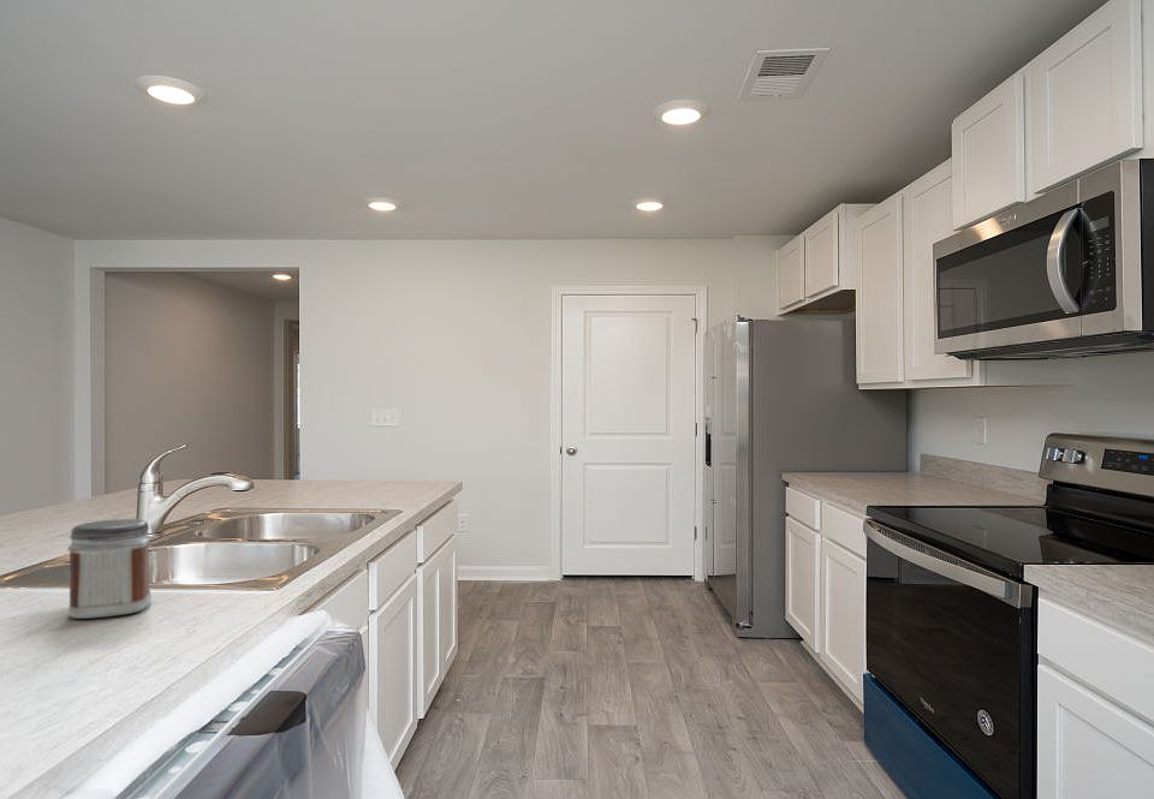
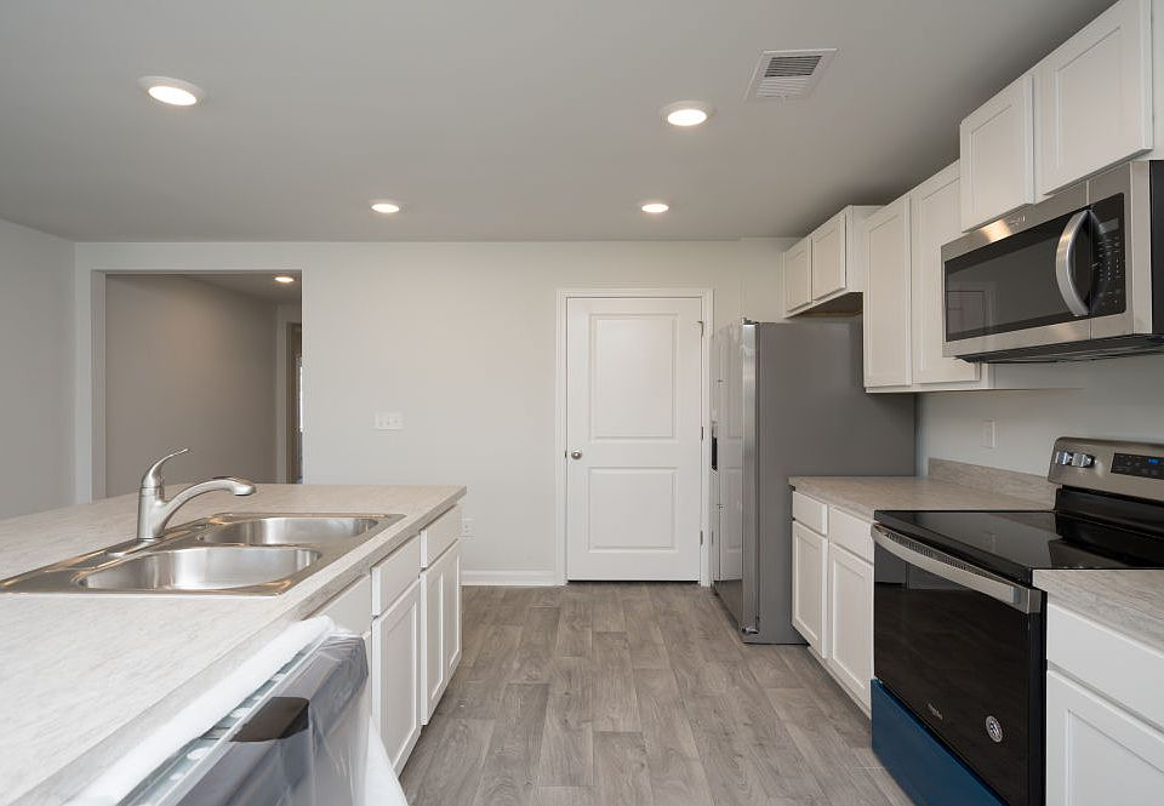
- jar (111, 565)
